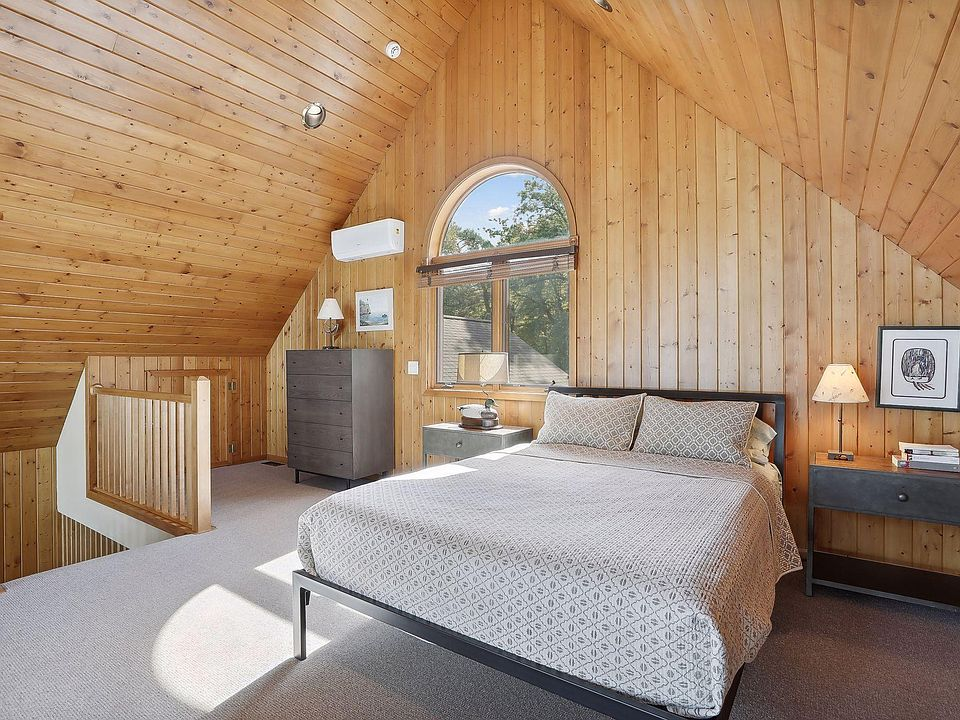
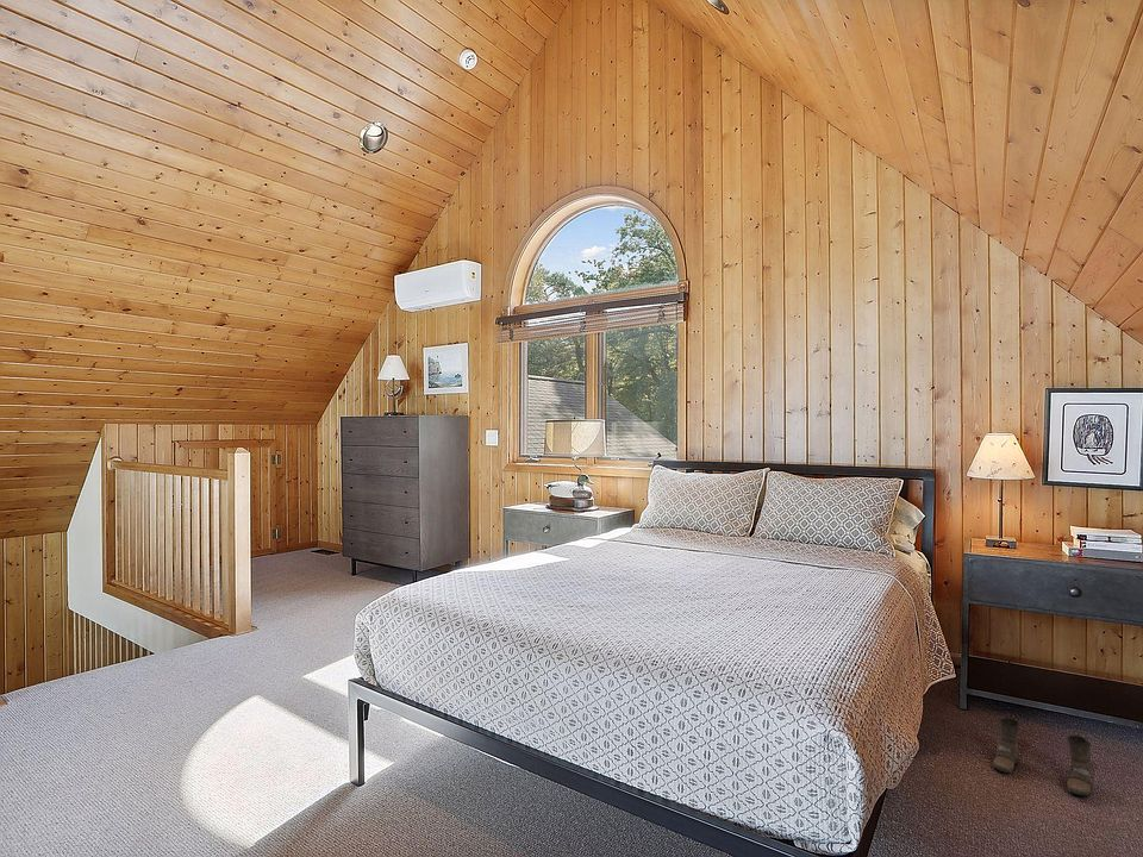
+ boots (1017, 755)
